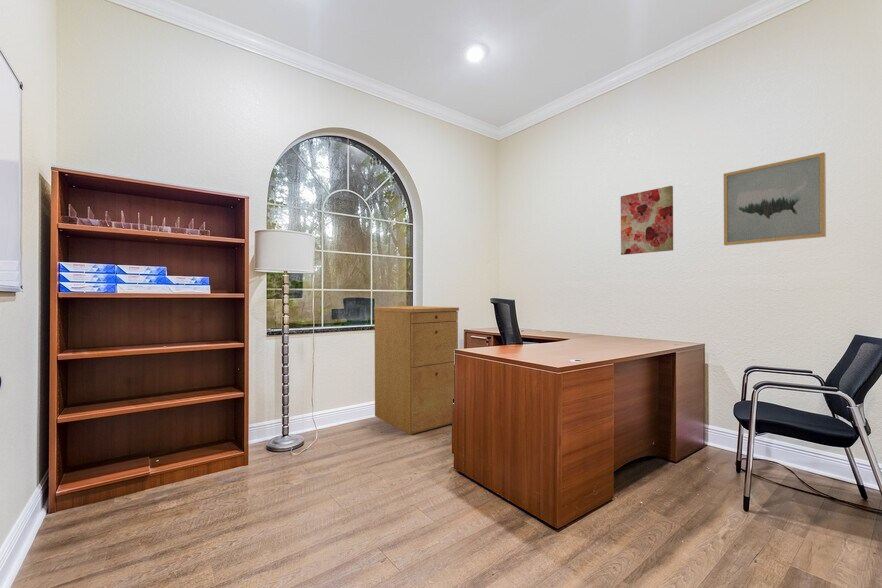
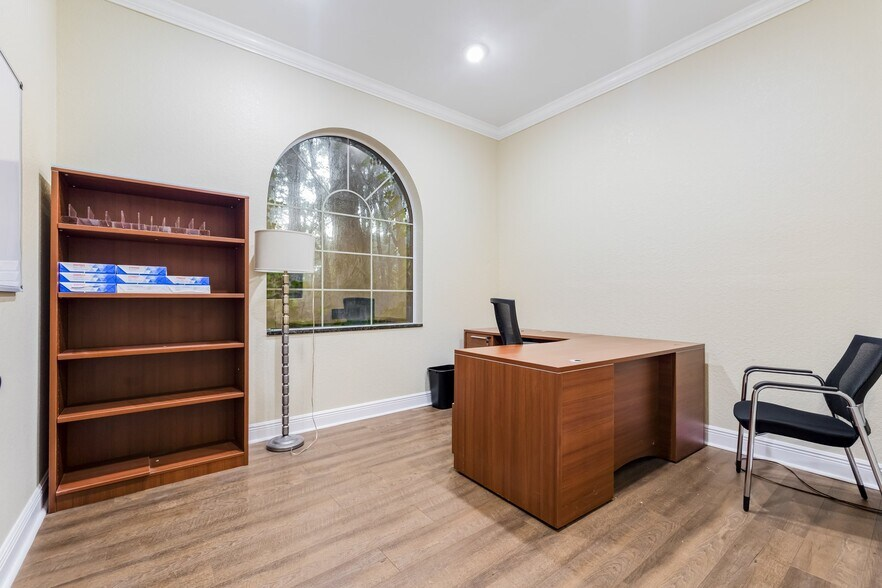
- filing cabinet (415, 363)
- wall art (645, 222)
- wall art (770, 202)
